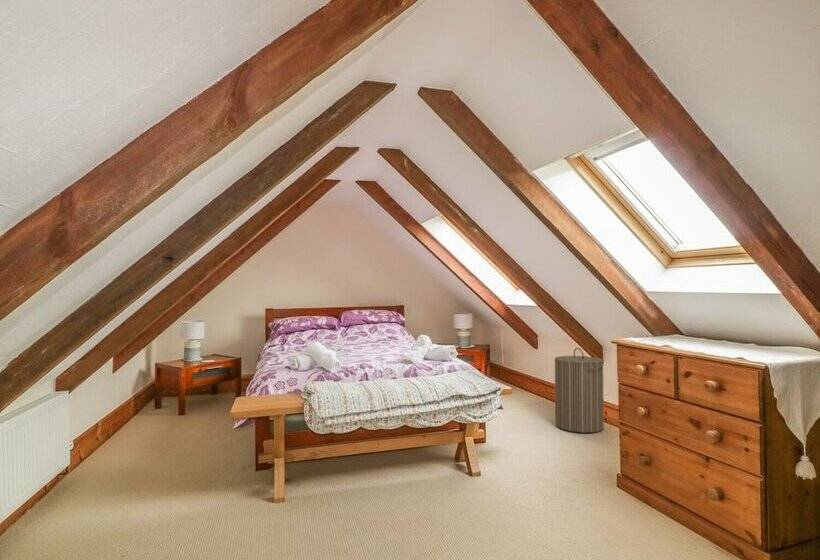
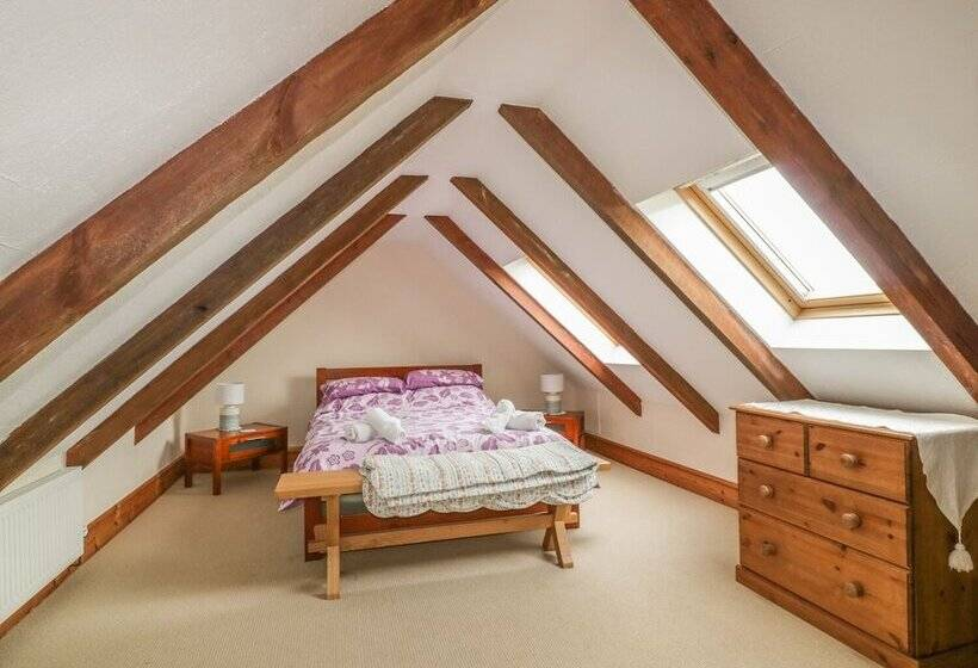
- laundry hamper (578, 387)
